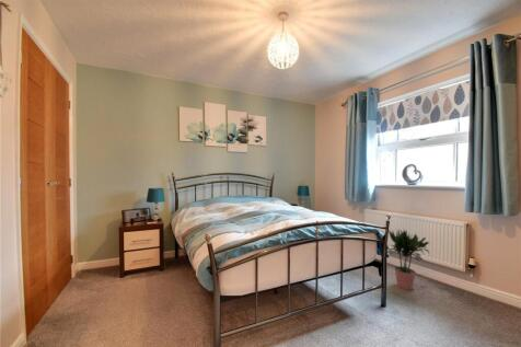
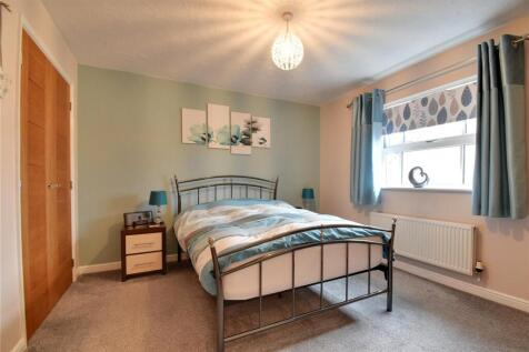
- potted plant (410, 257)
